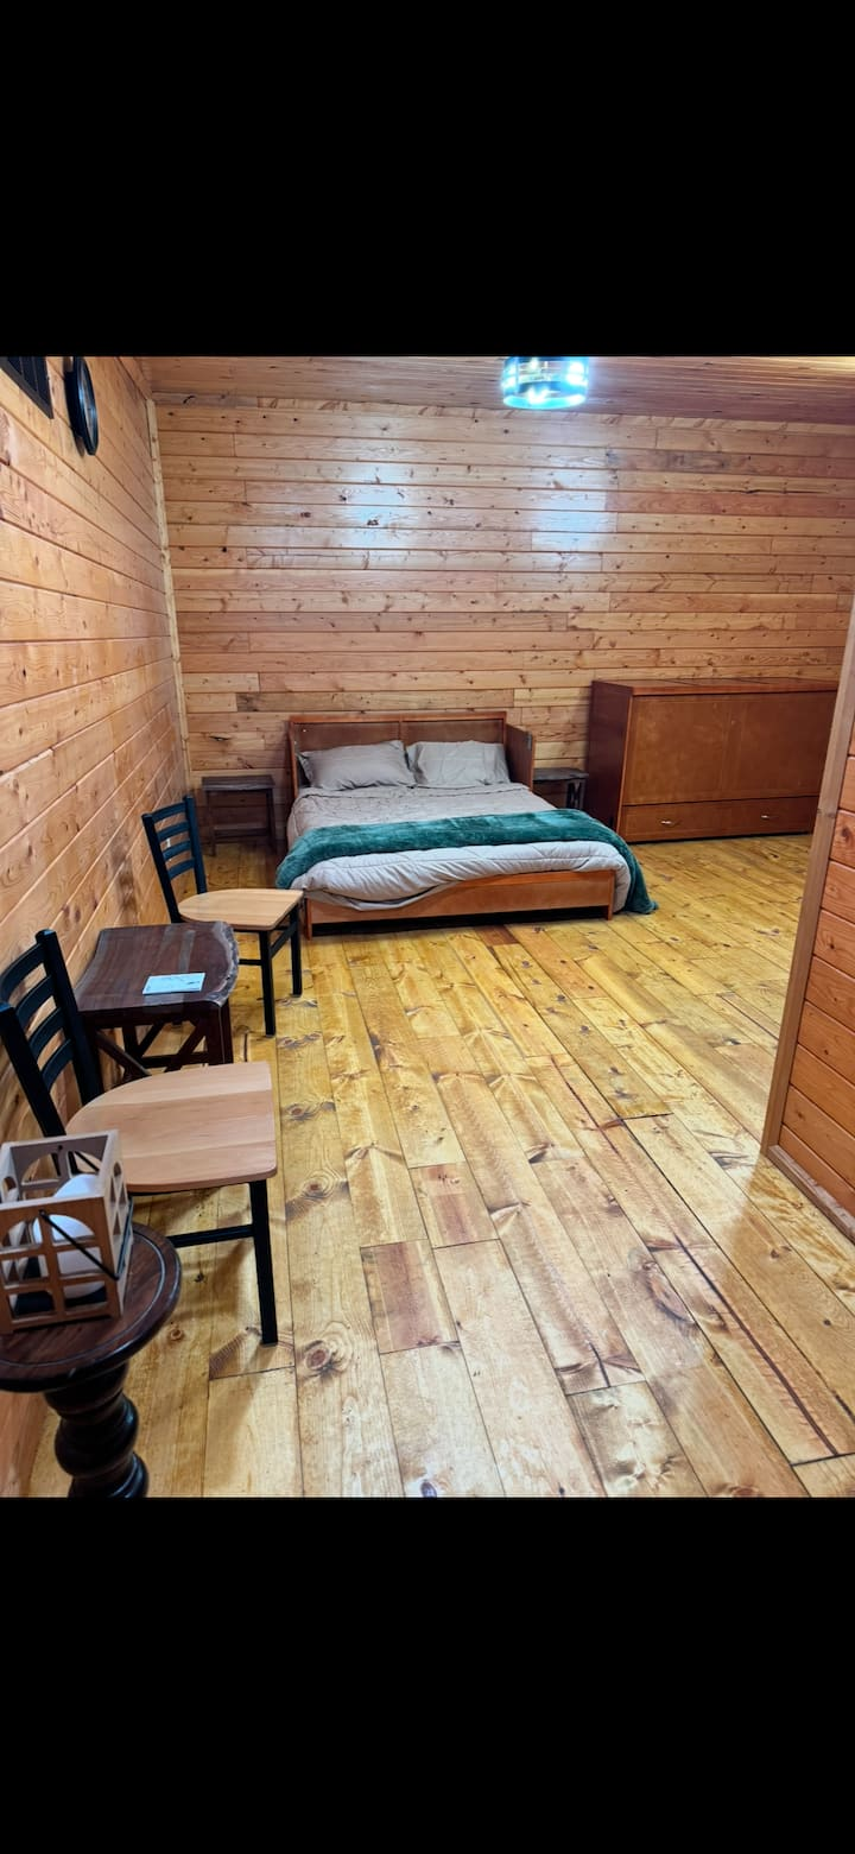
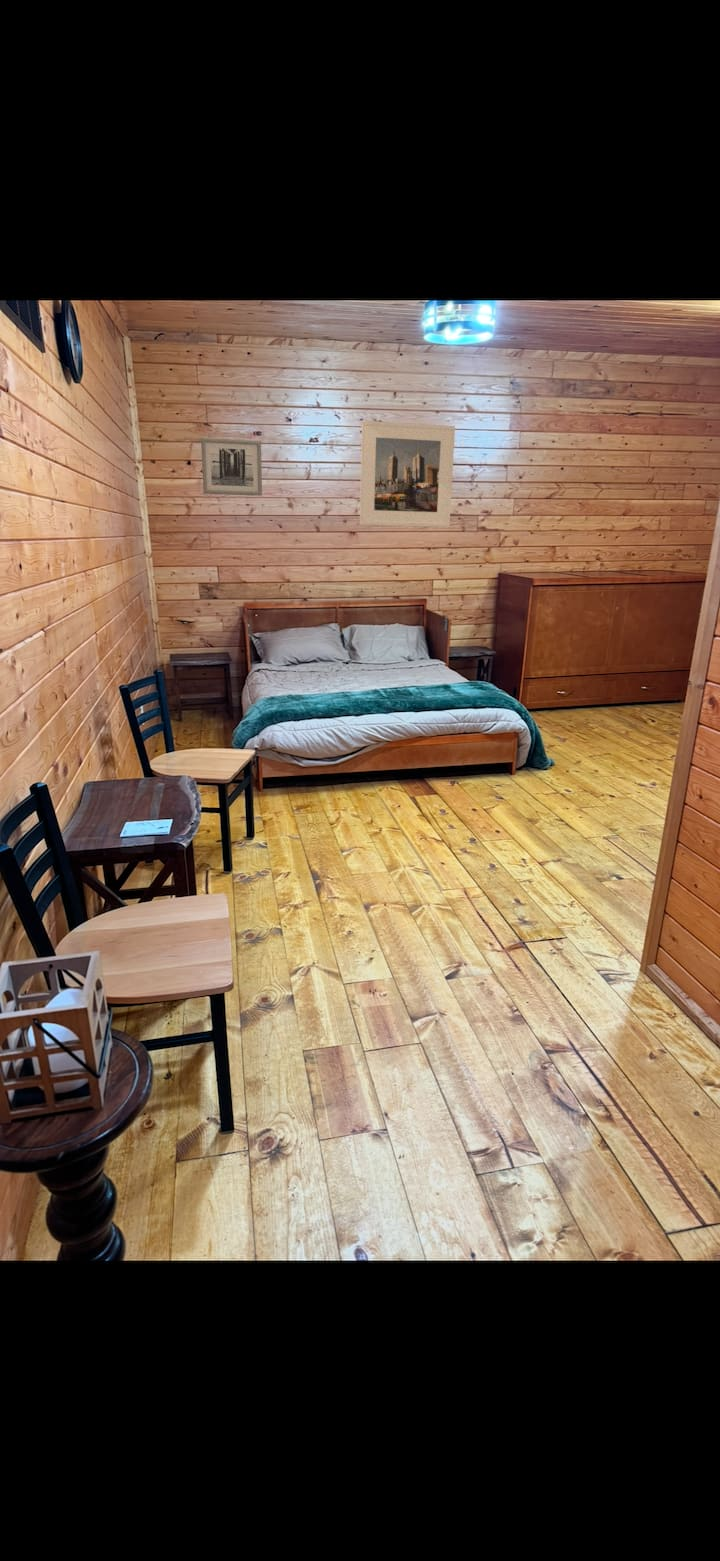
+ wall art (232, 467)
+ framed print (407, 475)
